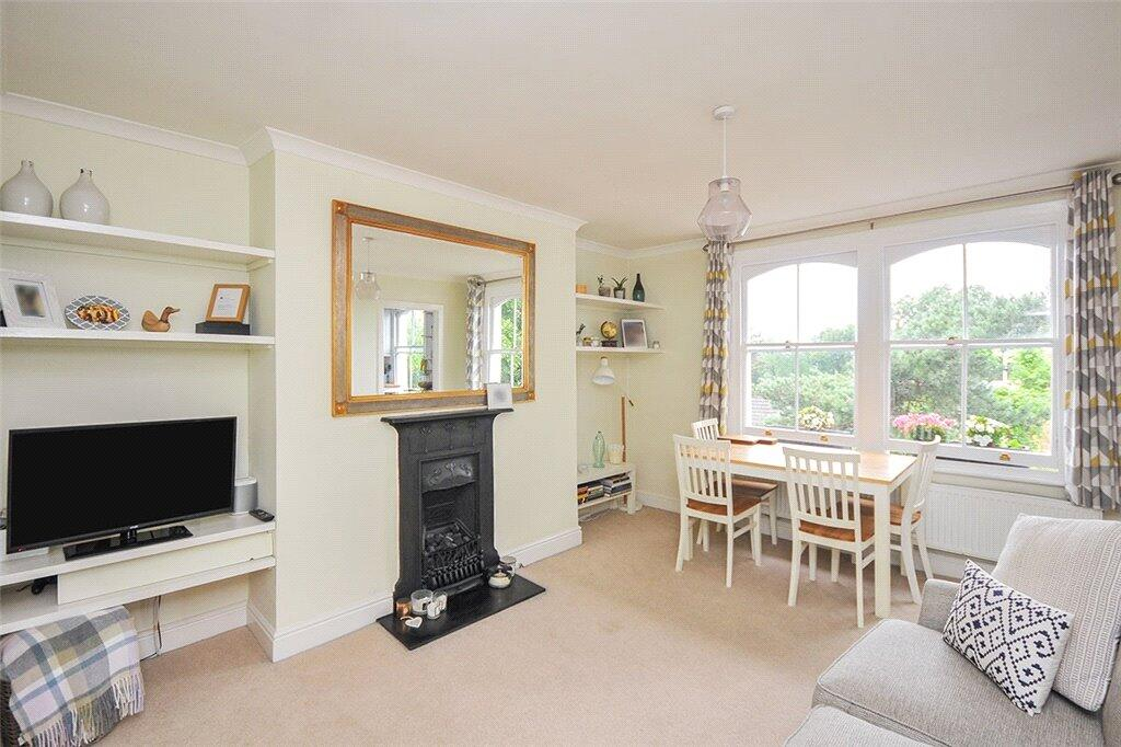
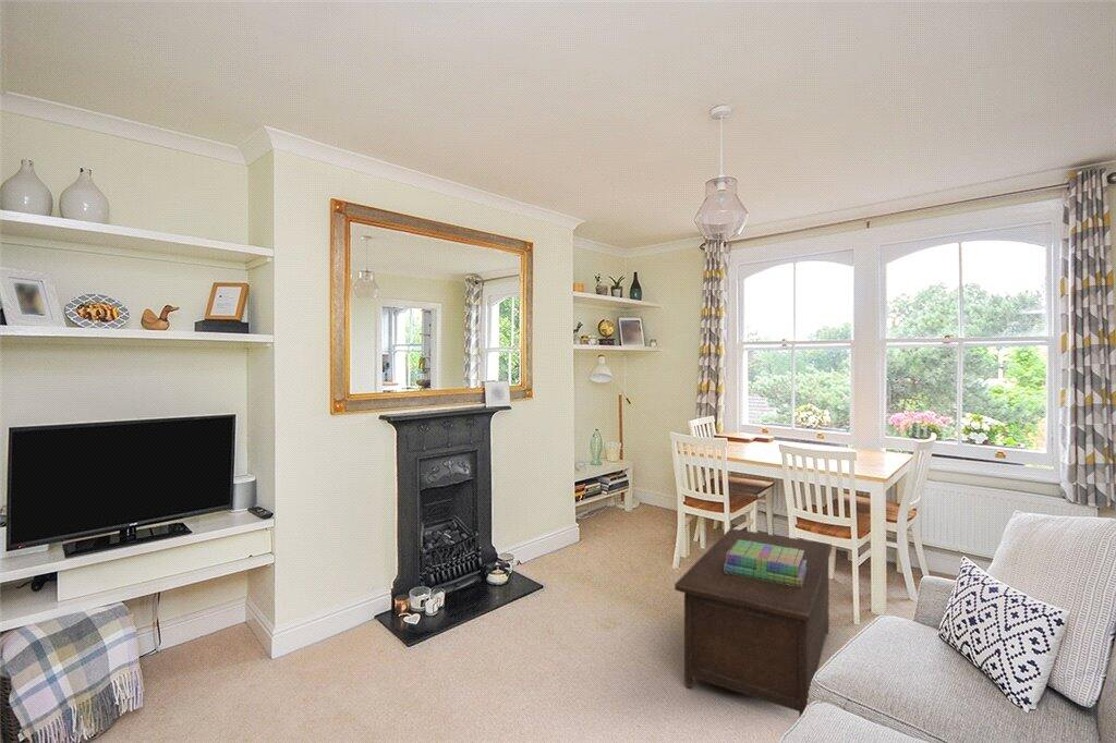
+ stack of books (765, 560)
+ cabinet (761, 608)
